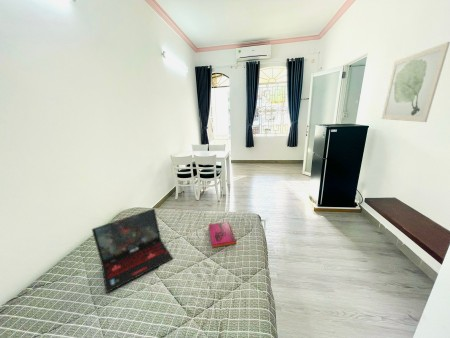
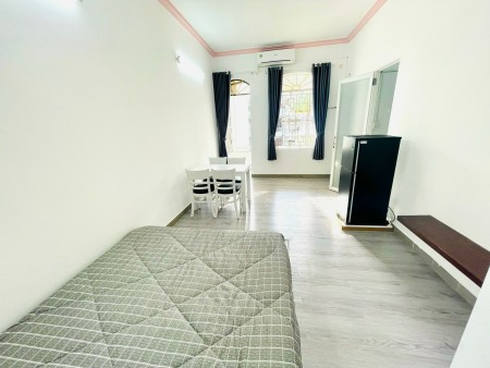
- wall art (408, 88)
- hardback book (221, 233)
- laptop (134, 244)
